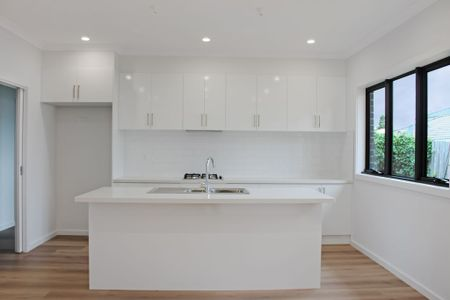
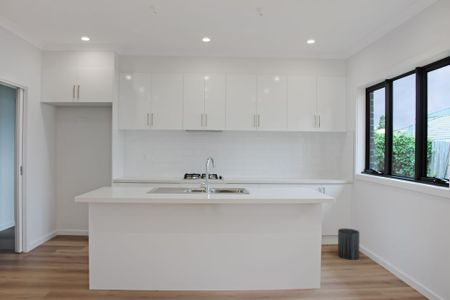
+ trash can (348, 243)
